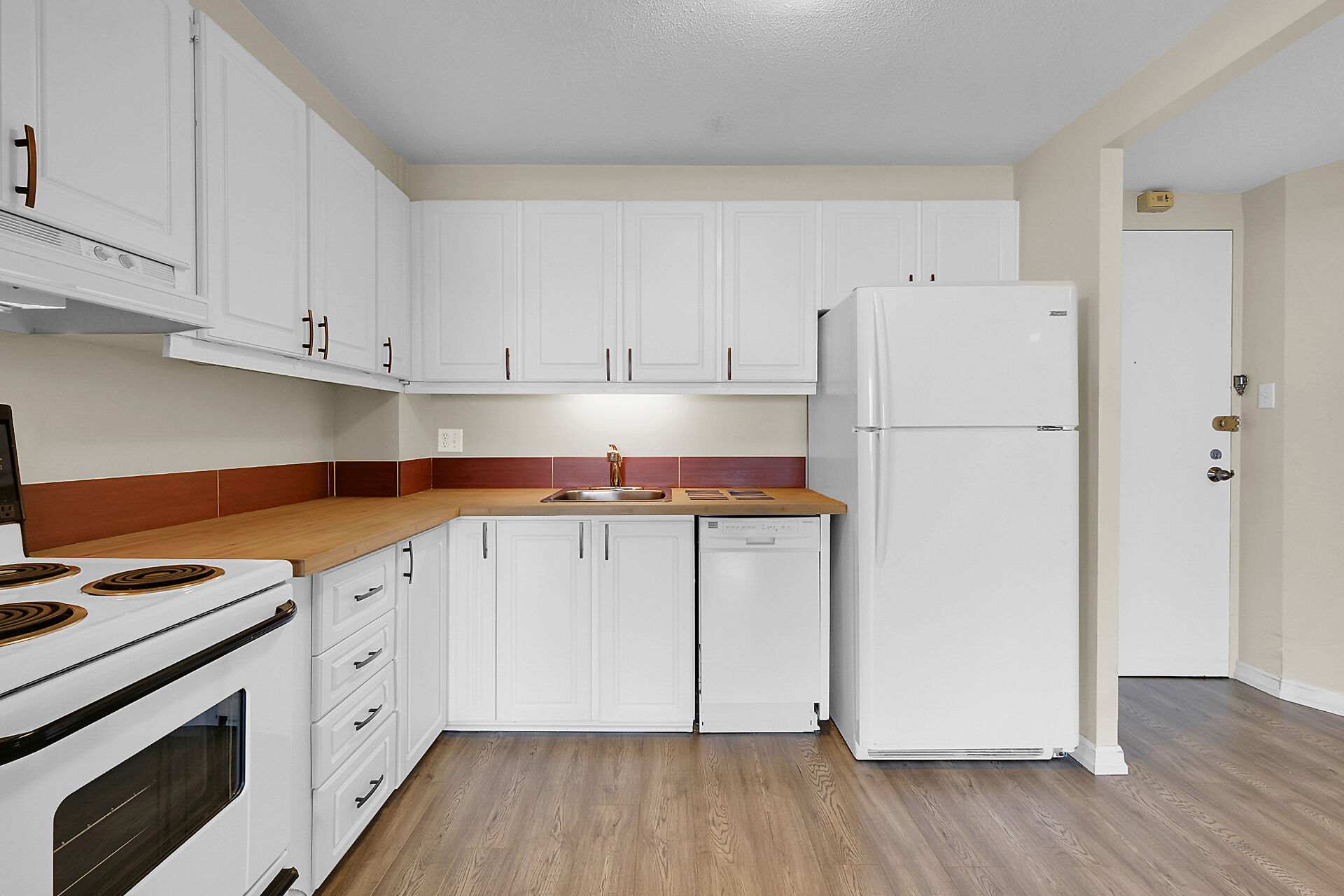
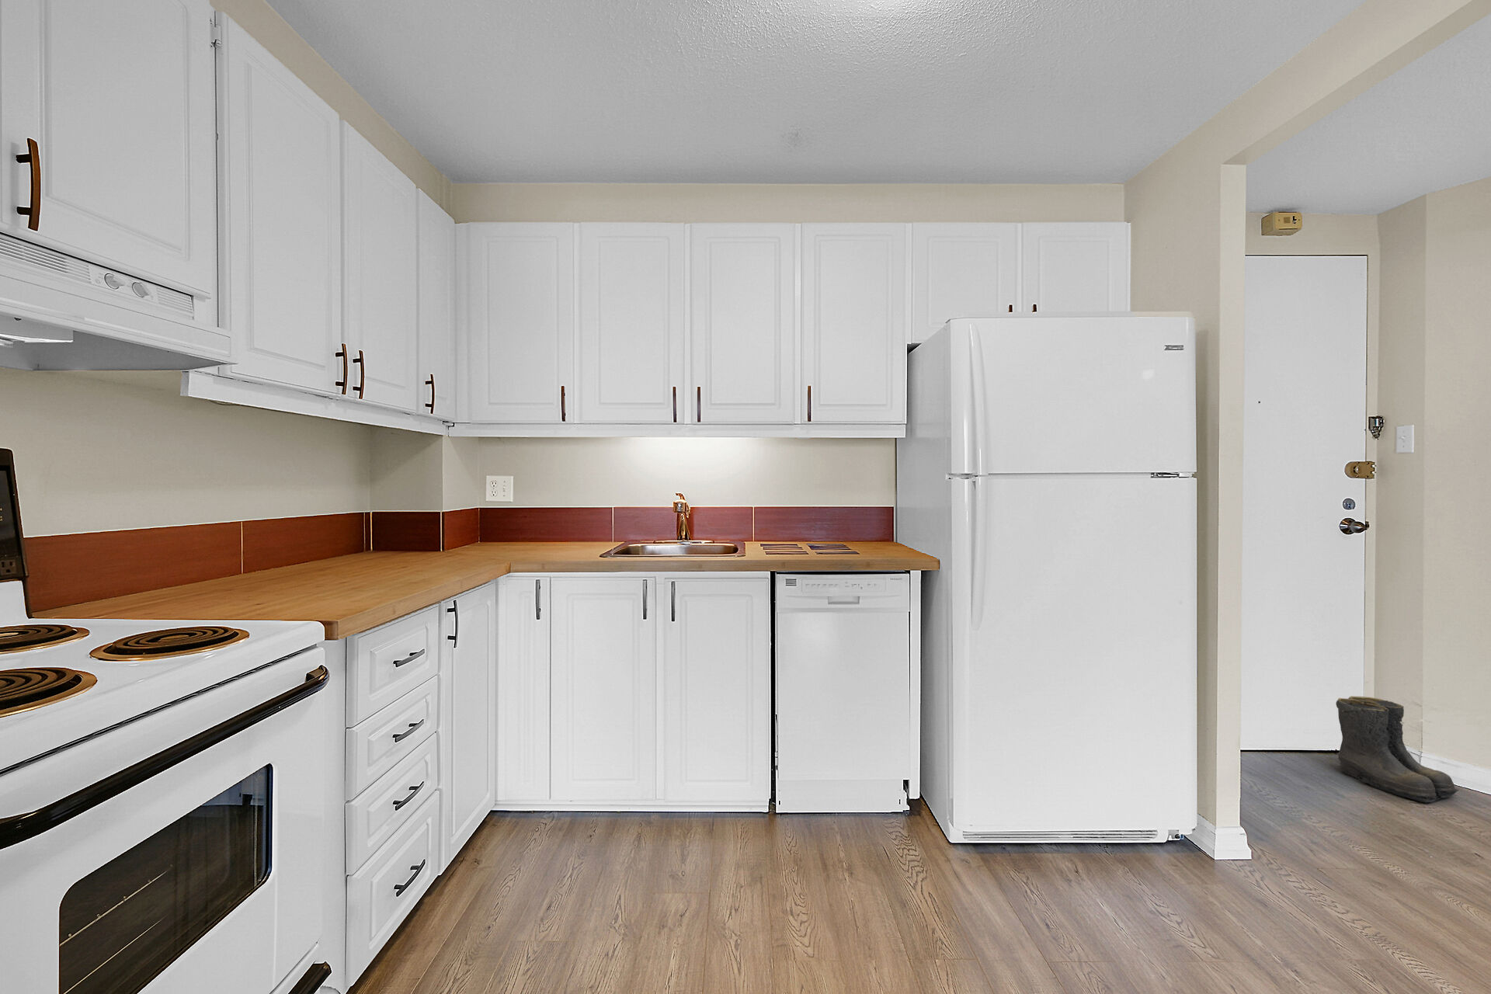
+ boots (1391, 744)
